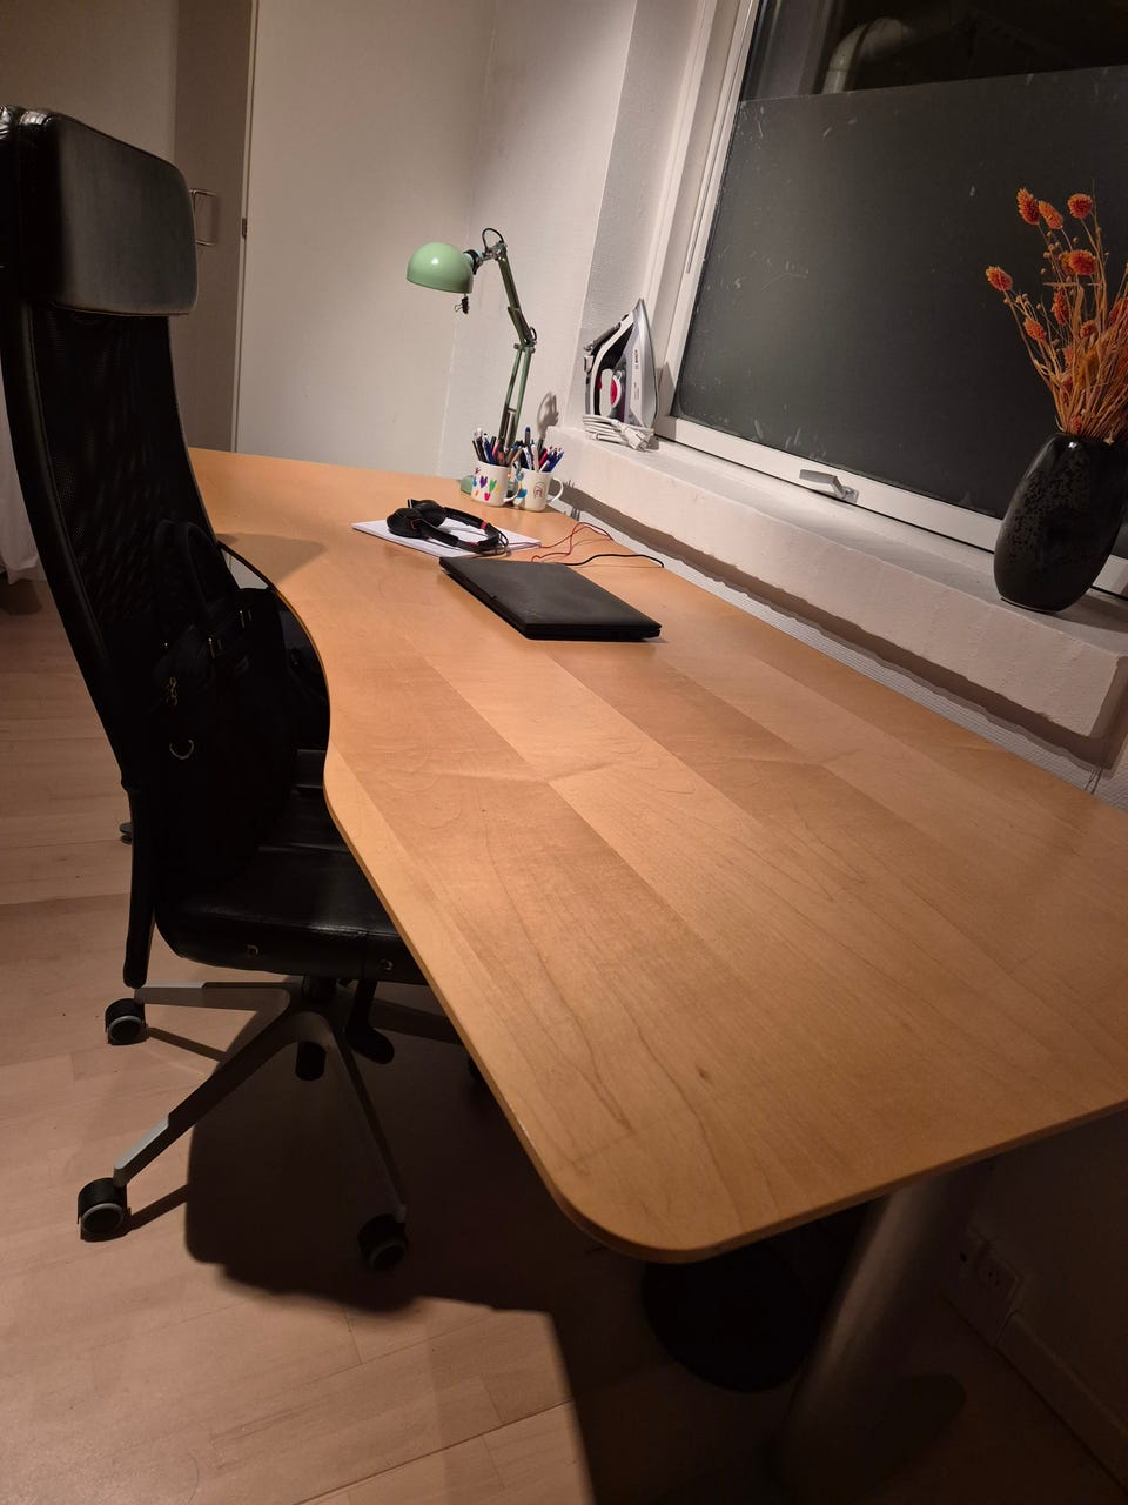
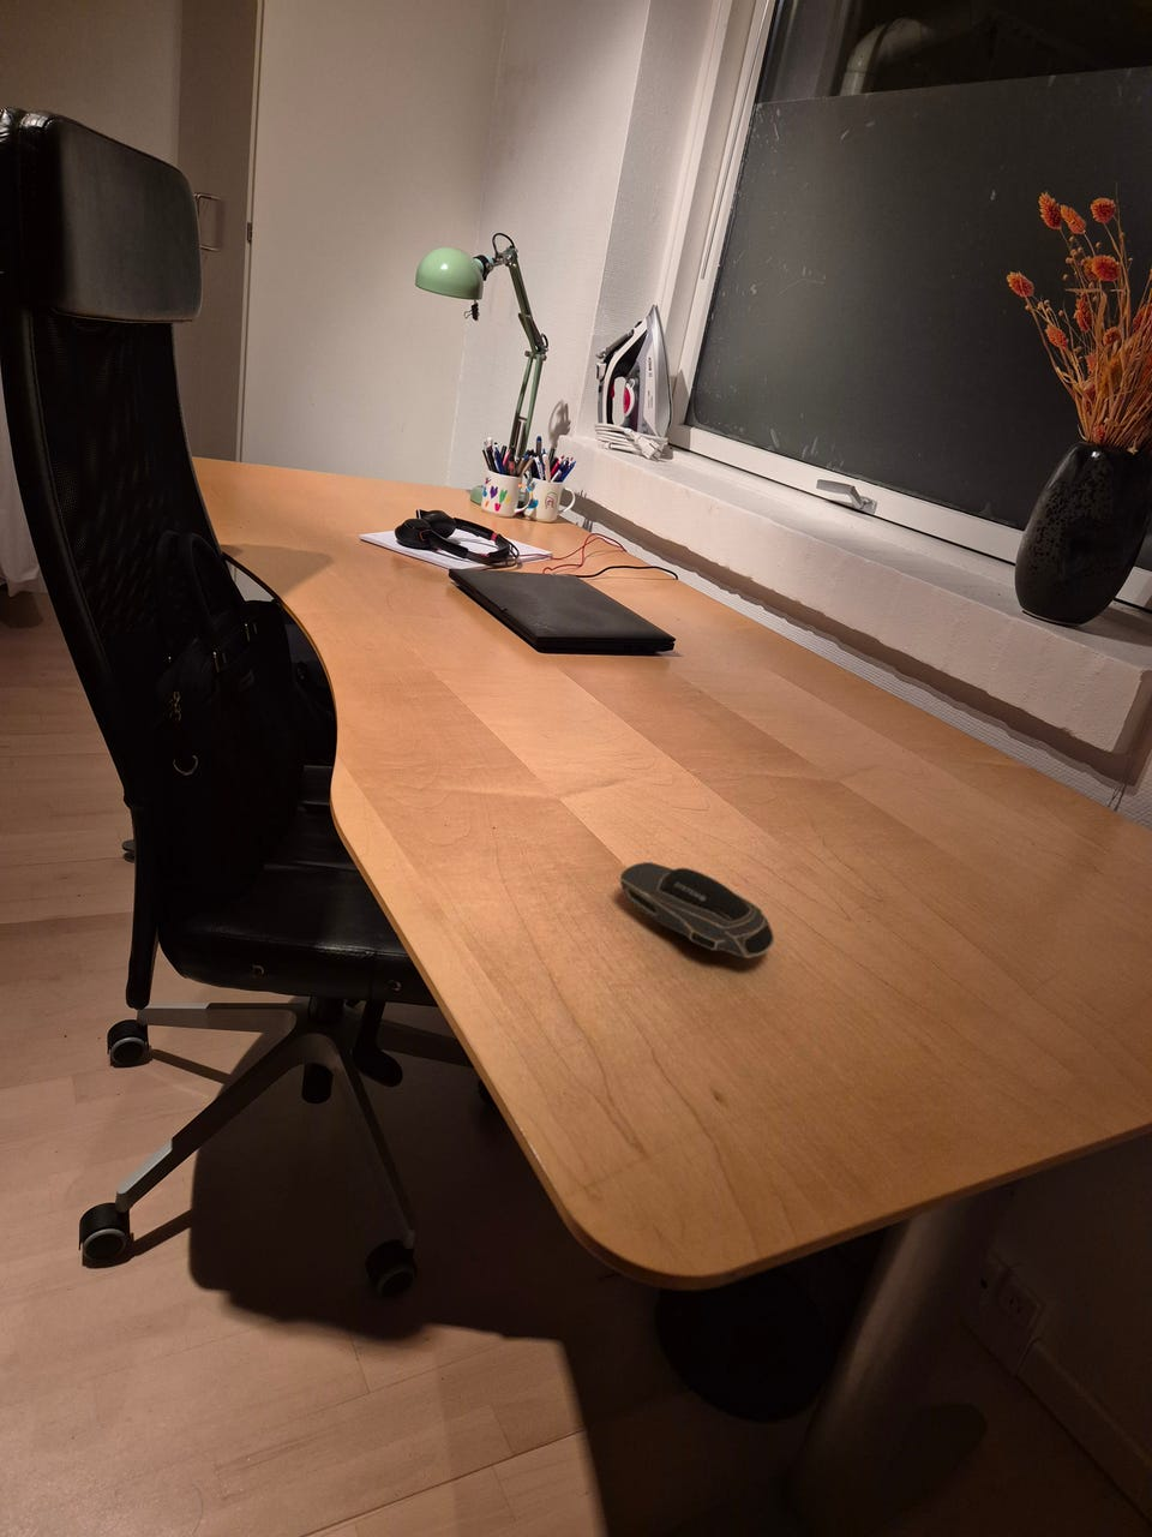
+ computer mouse (695, 905)
